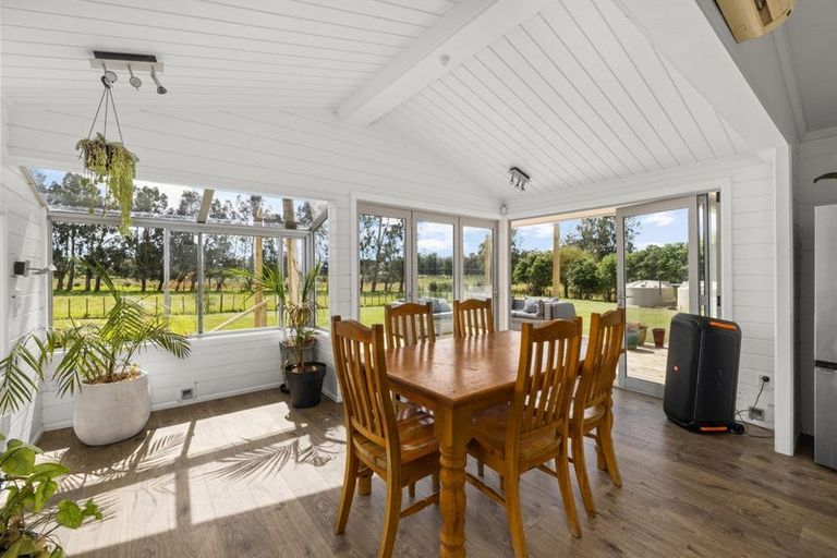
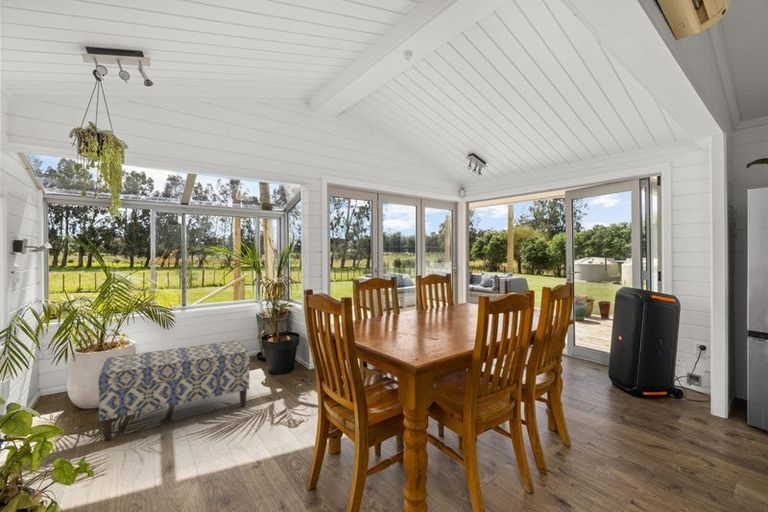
+ bench (180, 382)
